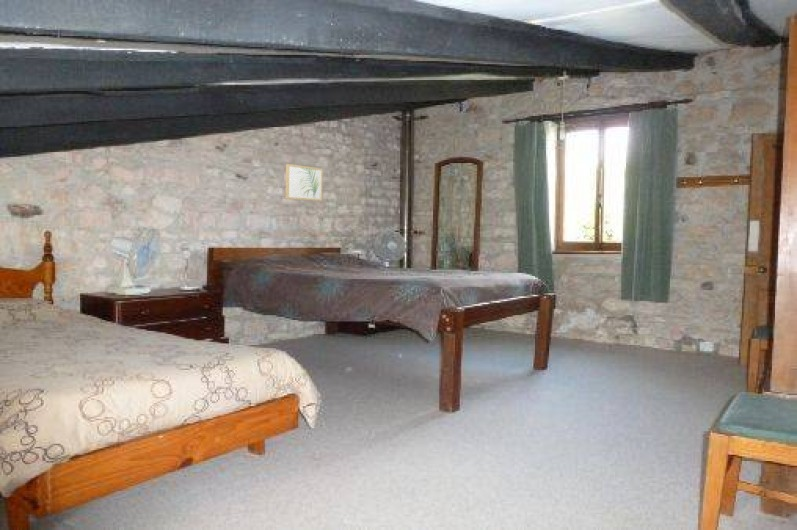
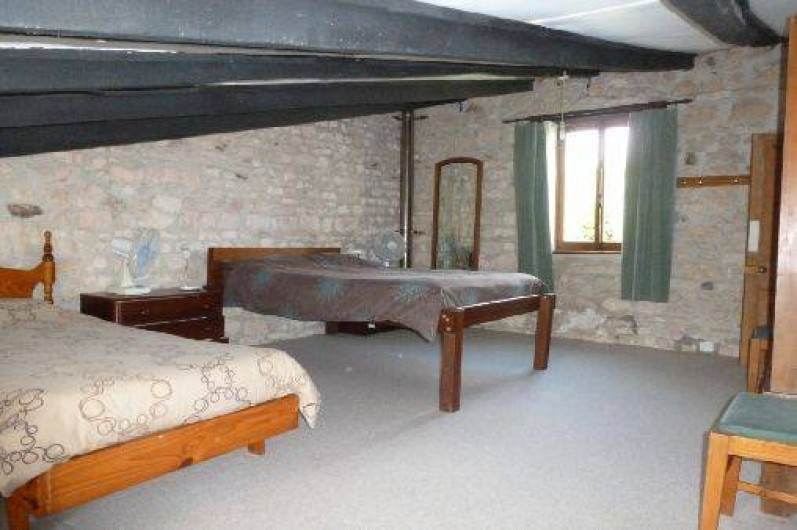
- wall art (304, 183)
